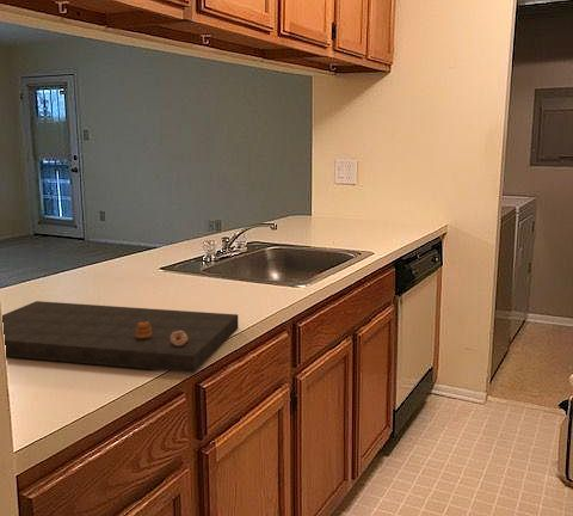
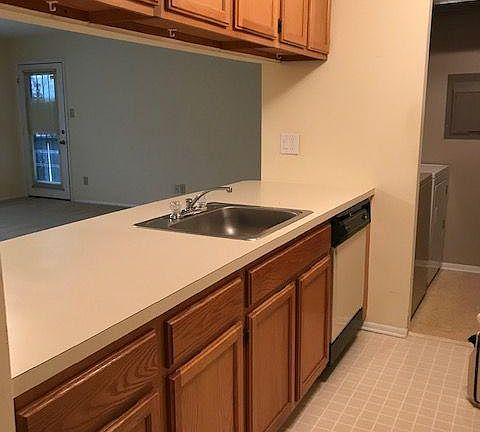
- cutting board (103, 325)
